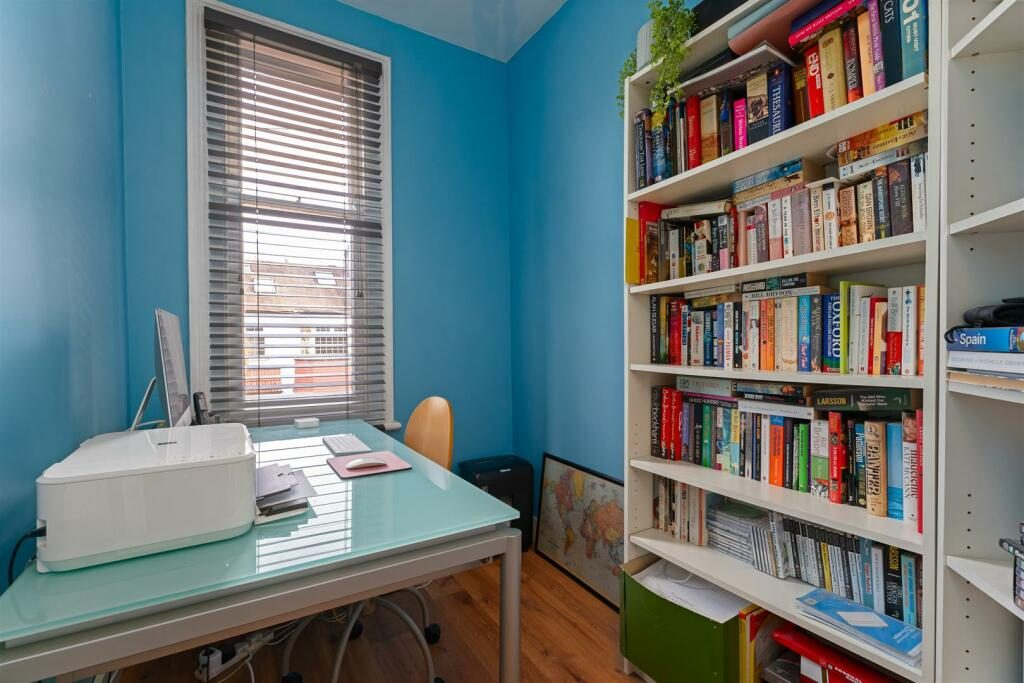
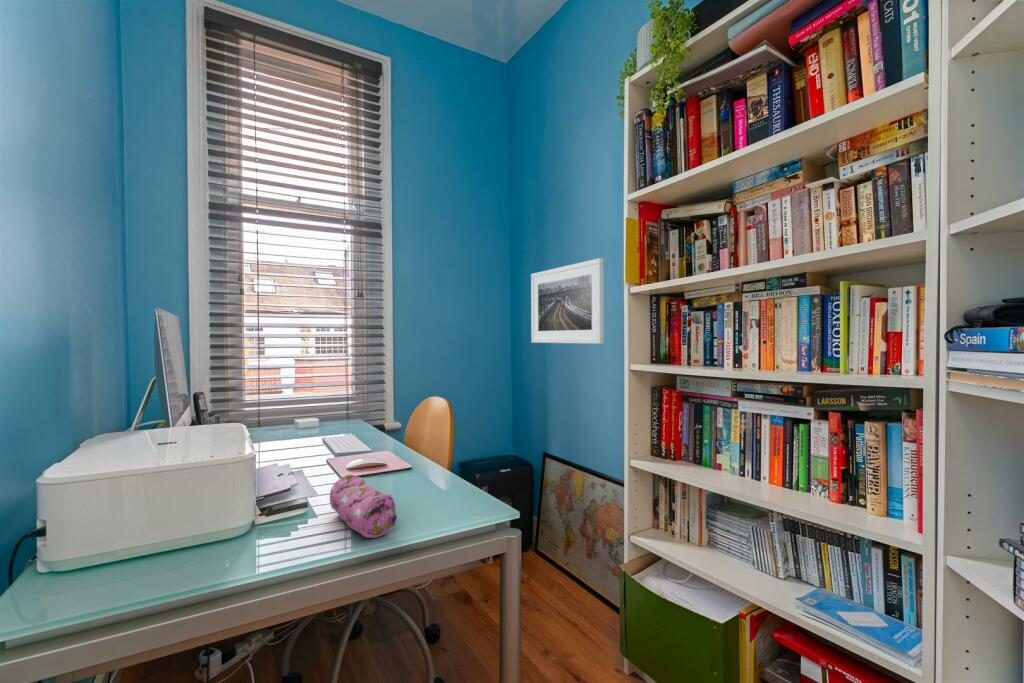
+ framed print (563, 305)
+ pencil case (361, 503)
